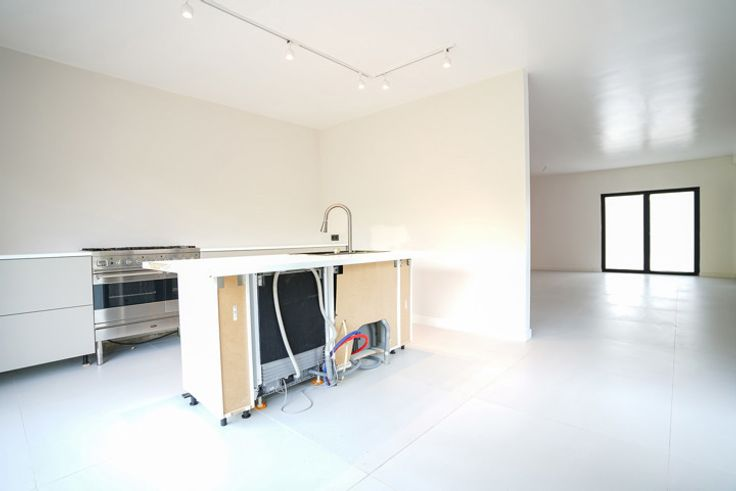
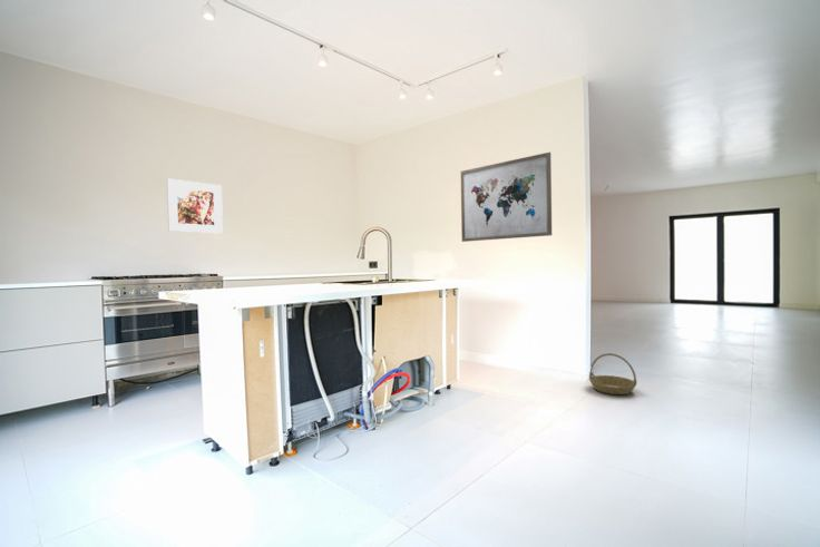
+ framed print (196, 207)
+ basket (612, 375)
+ wall art (502, 201)
